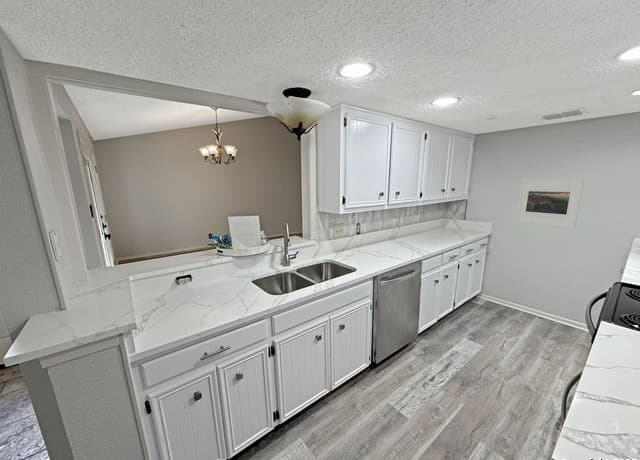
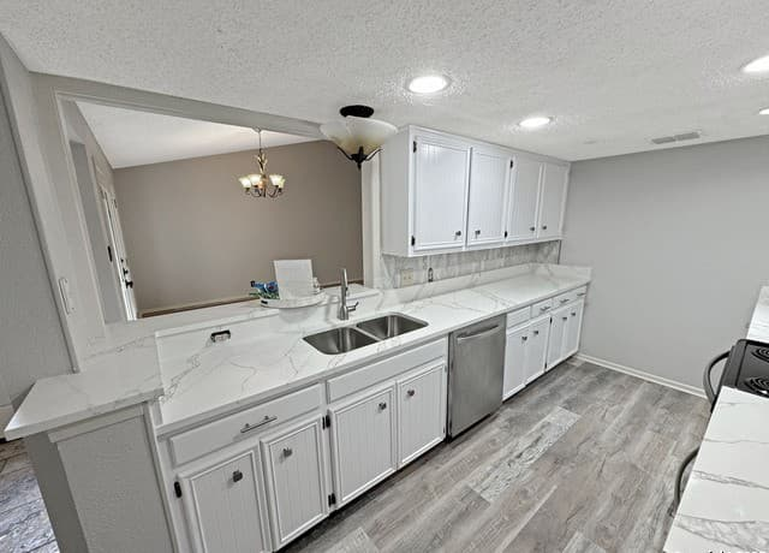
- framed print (546, 202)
